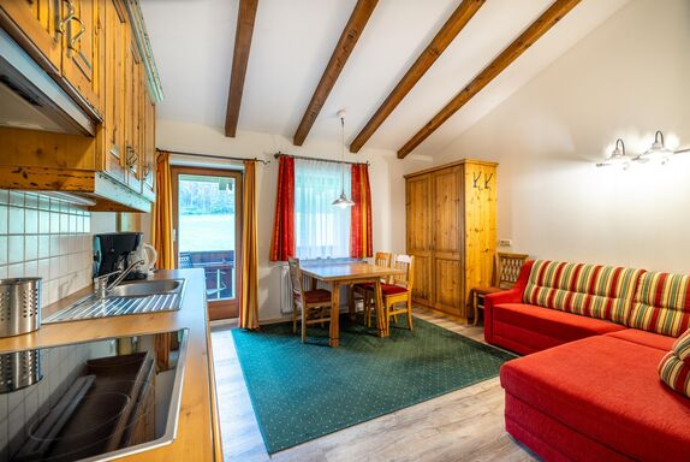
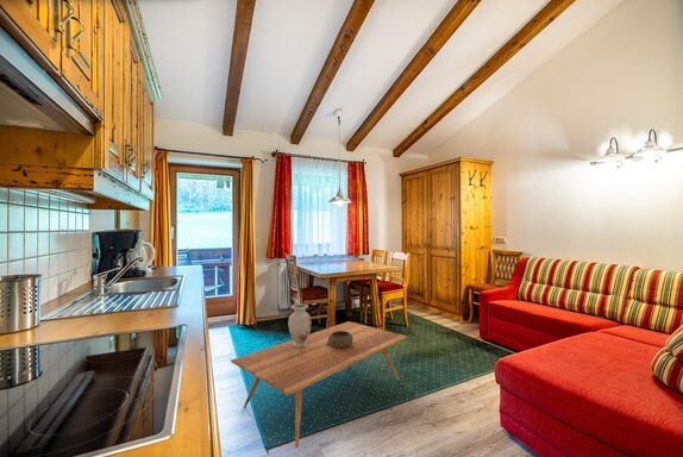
+ vase (300, 325)
+ decorative bowl (340, 338)
+ coffee table (327, 369)
